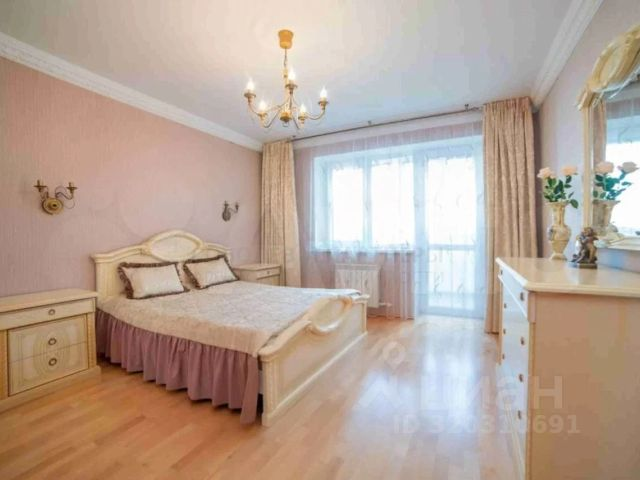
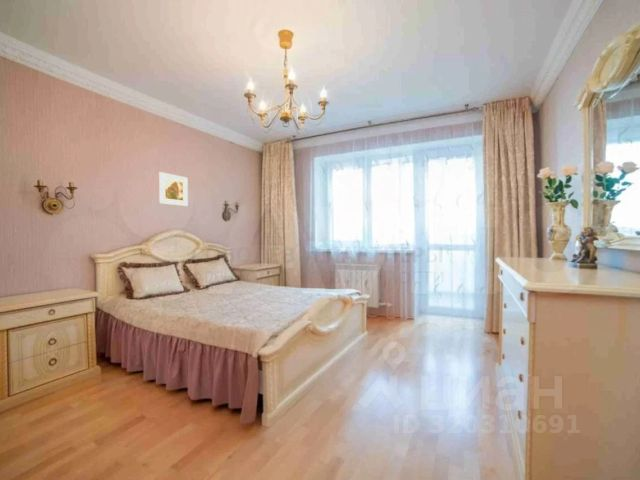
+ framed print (174, 189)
